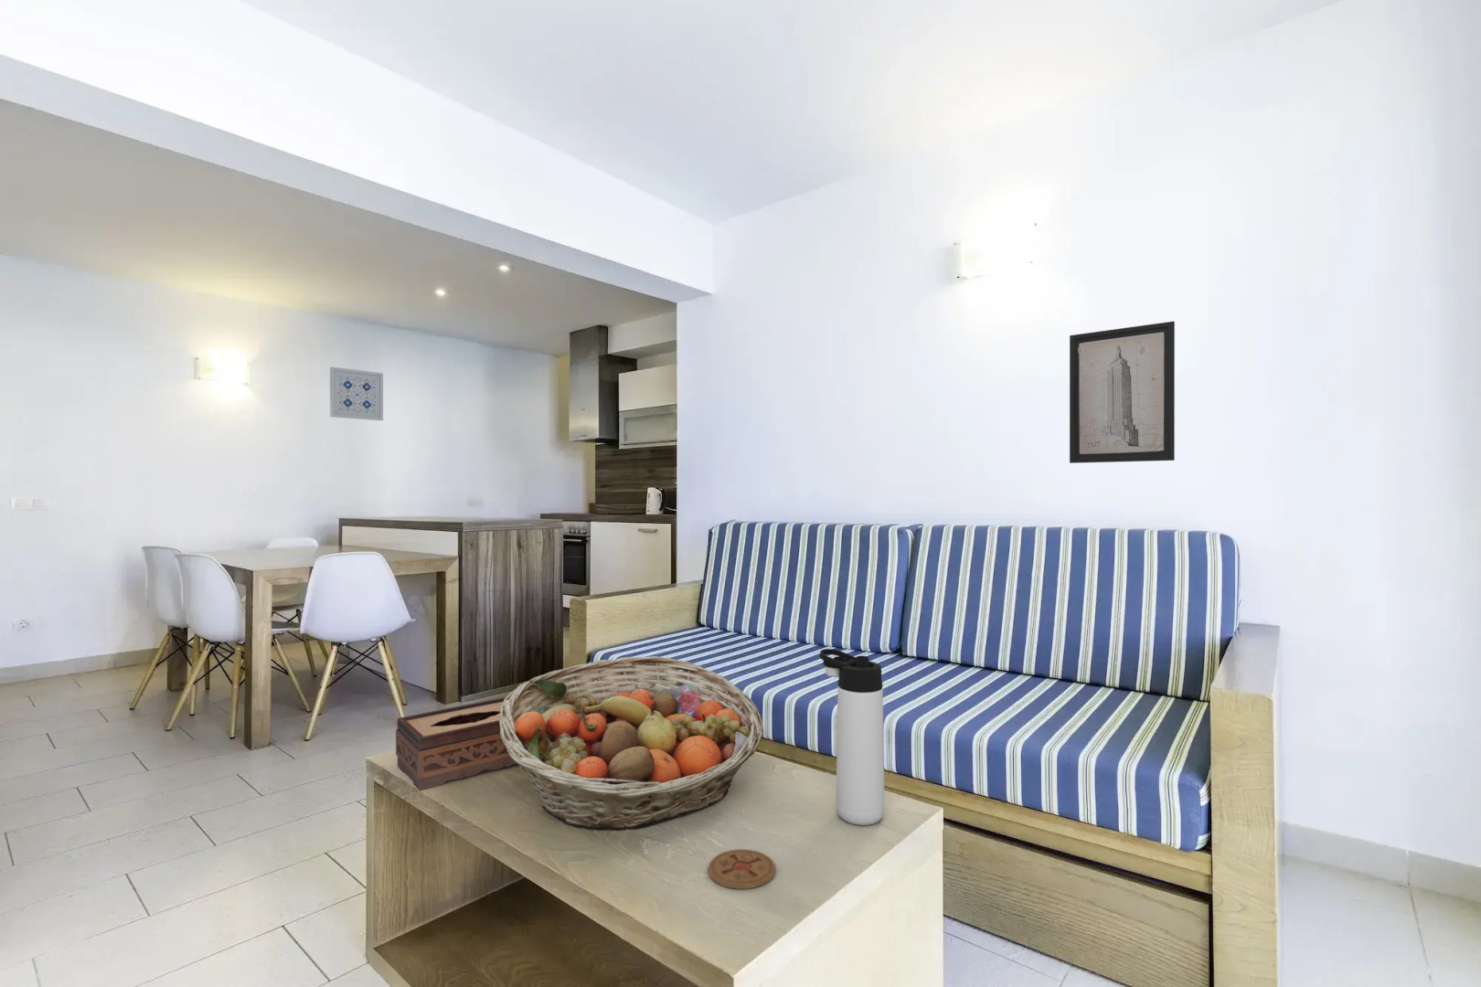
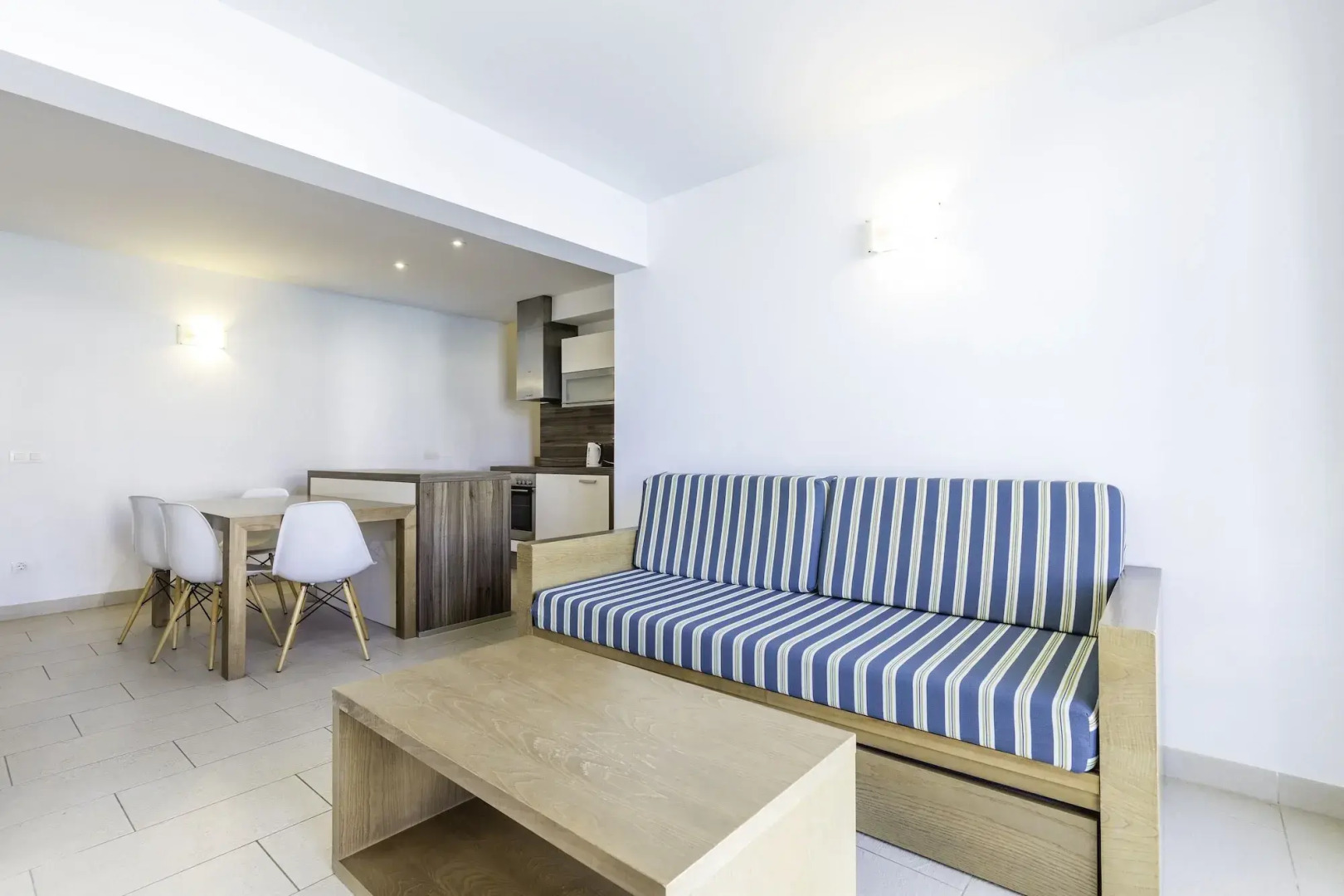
- tissue box (471, 738)
- thermos bottle (851, 733)
- coaster (742, 867)
- wall art (357, 394)
- wall art (1120, 394)
- fruit basket (636, 734)
